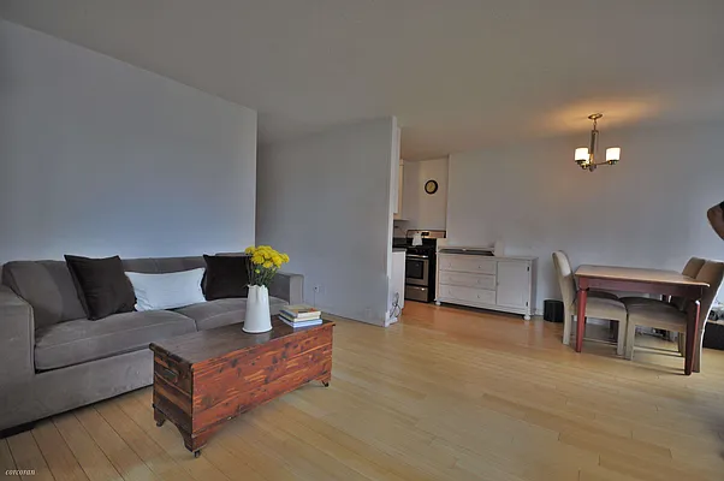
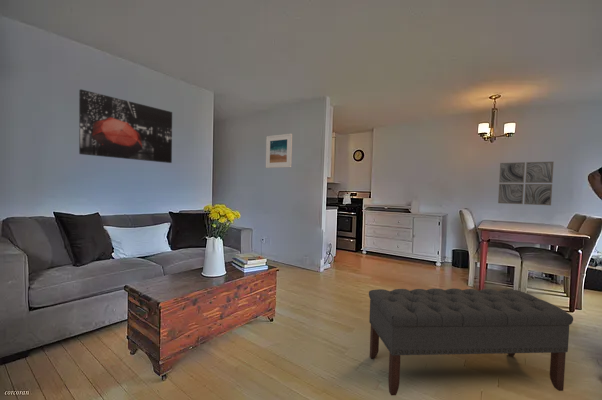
+ wall art (131, 130)
+ wall art (525, 182)
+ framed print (278, 151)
+ bench (460, 334)
